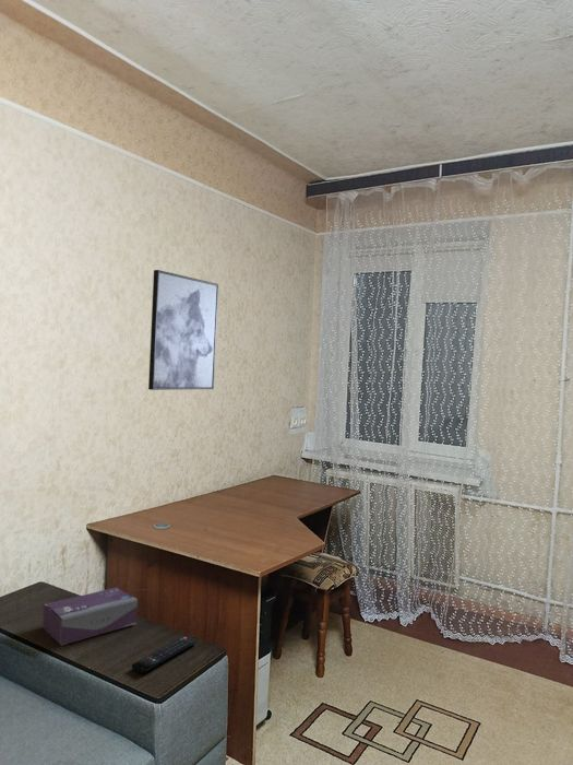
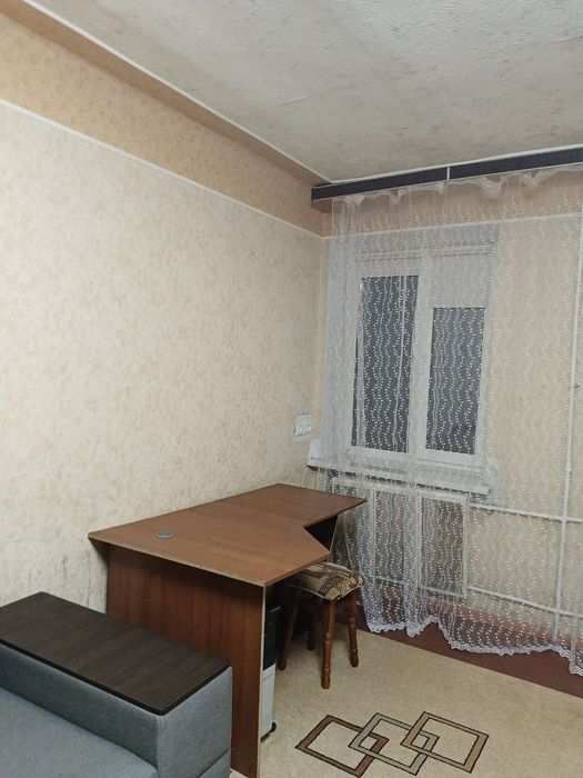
- tissue box (91, 613)
- remote control (166, 654)
- wall art (186, 333)
